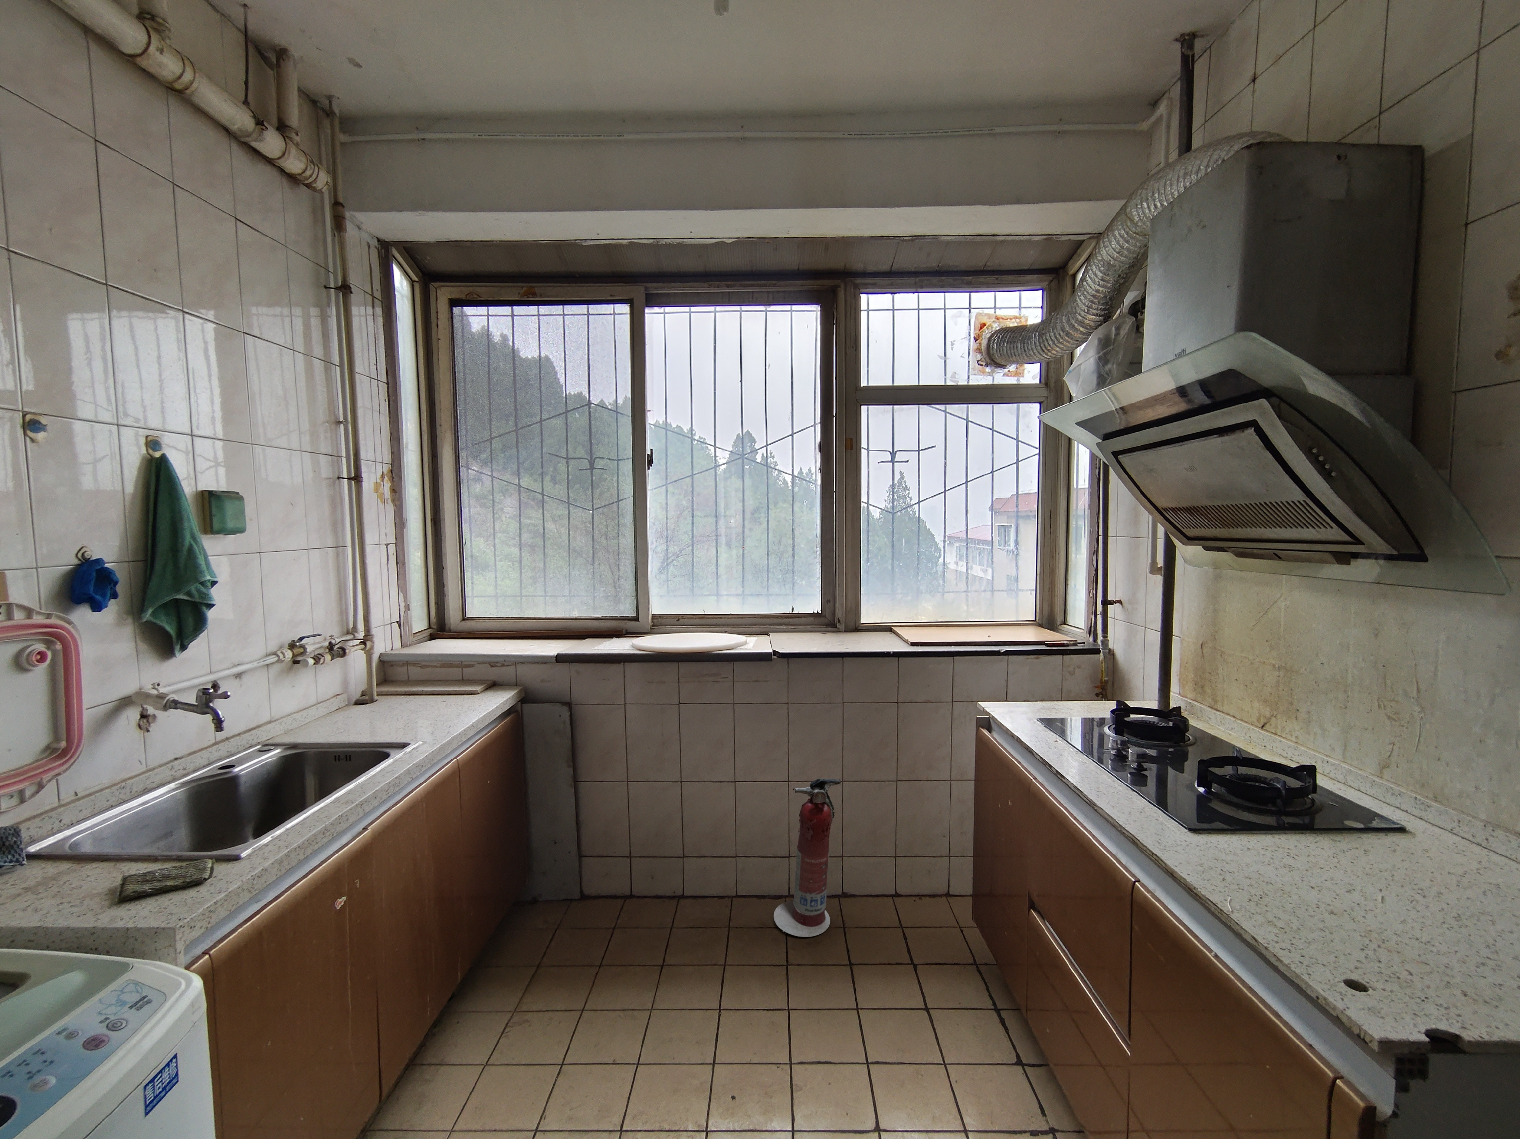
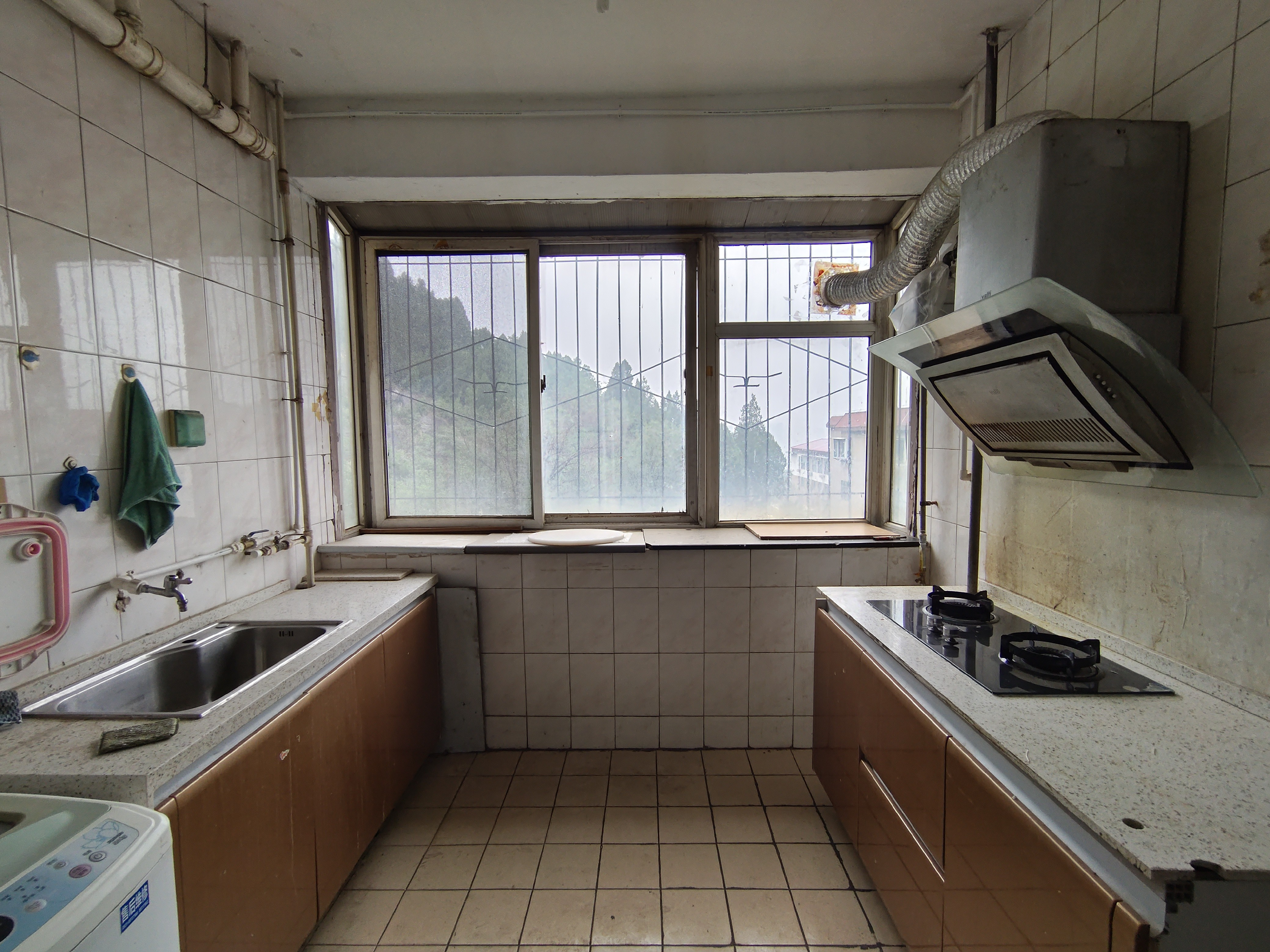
- fire extinguisher (807, 848)
